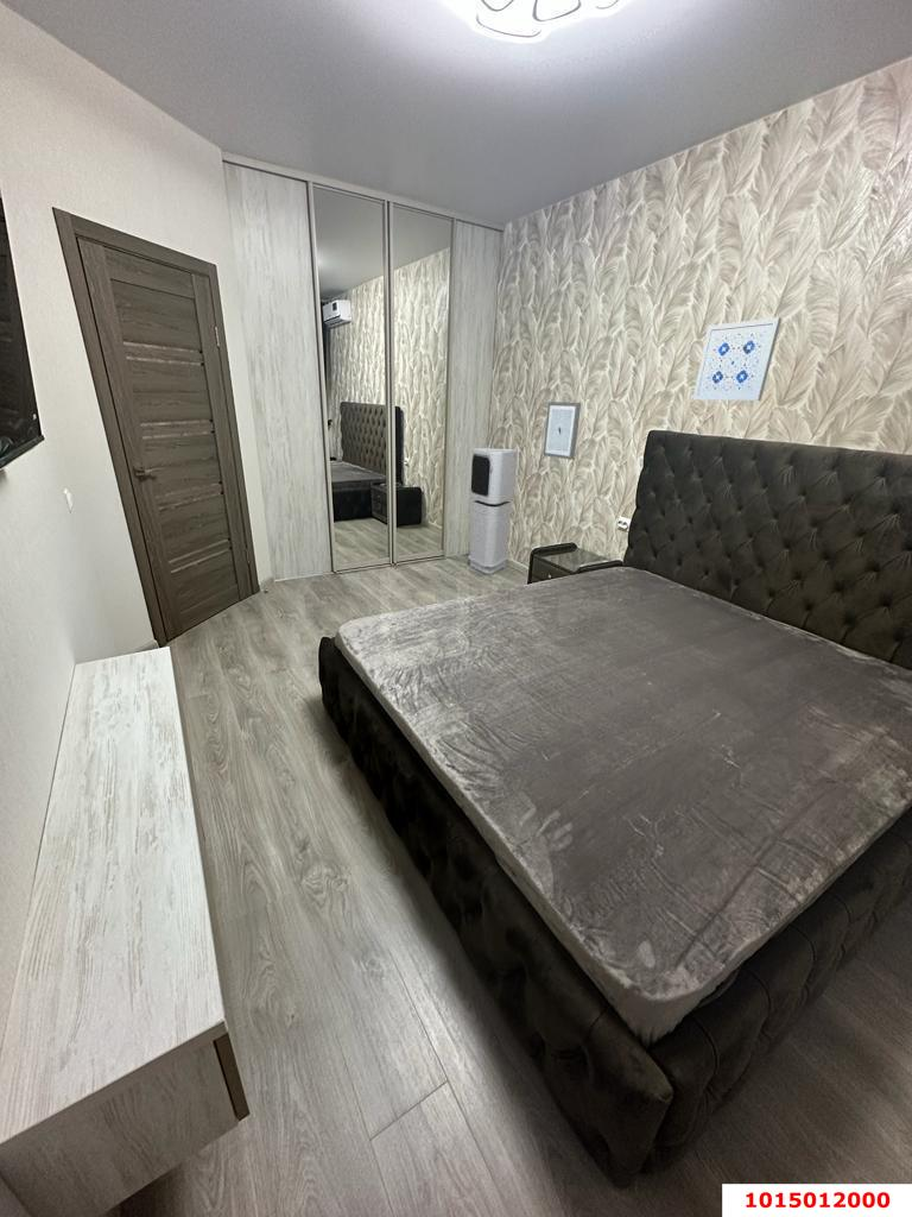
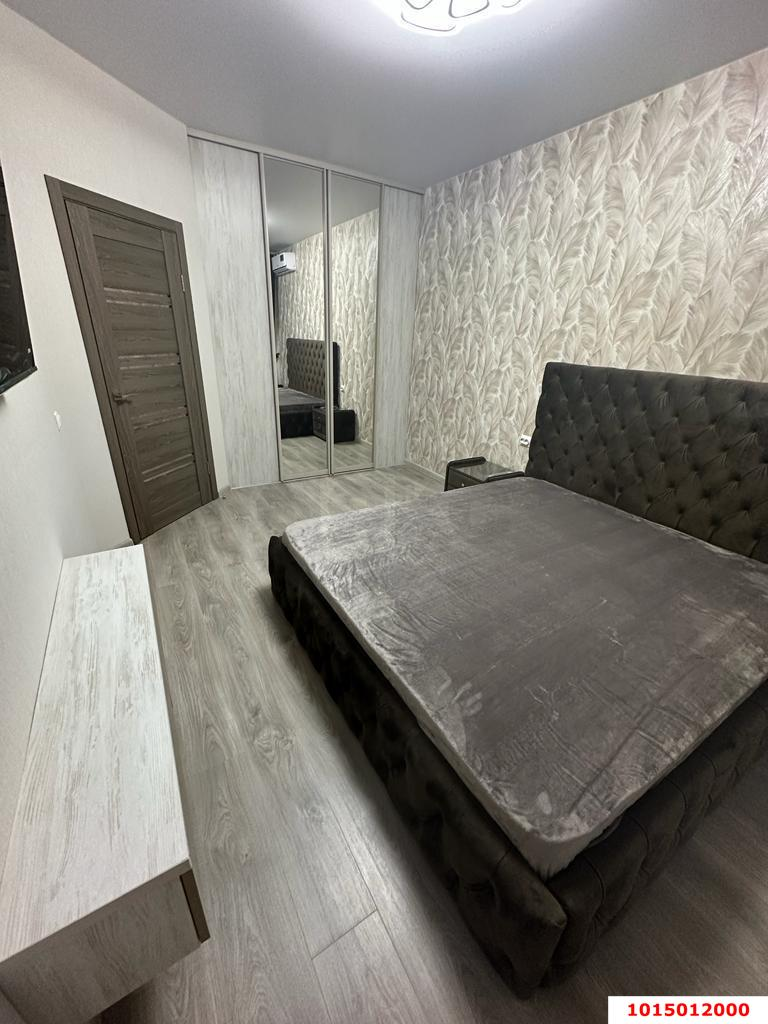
- wall art (560, 430)
- wall art (733, 361)
- air purifier (495, 511)
